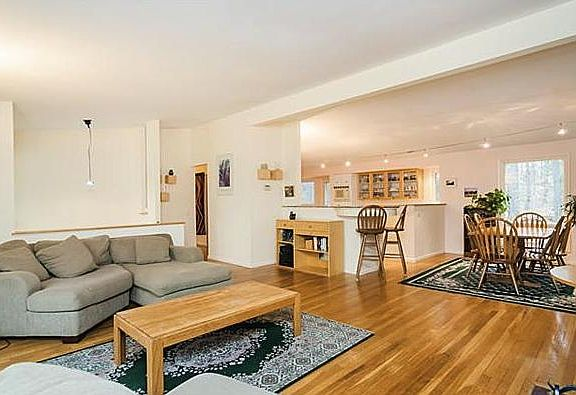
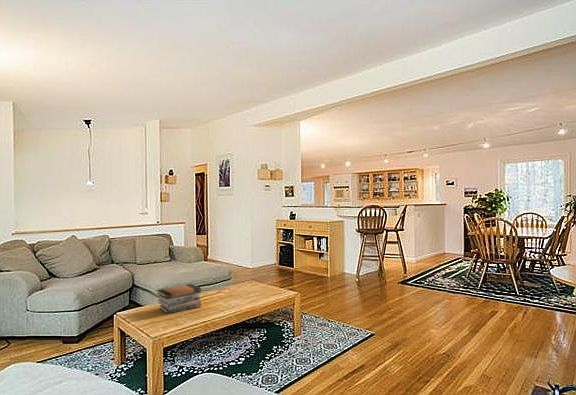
+ book stack (179, 298)
